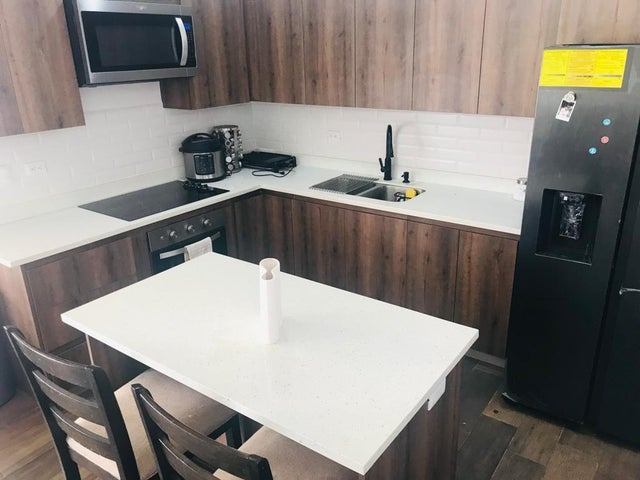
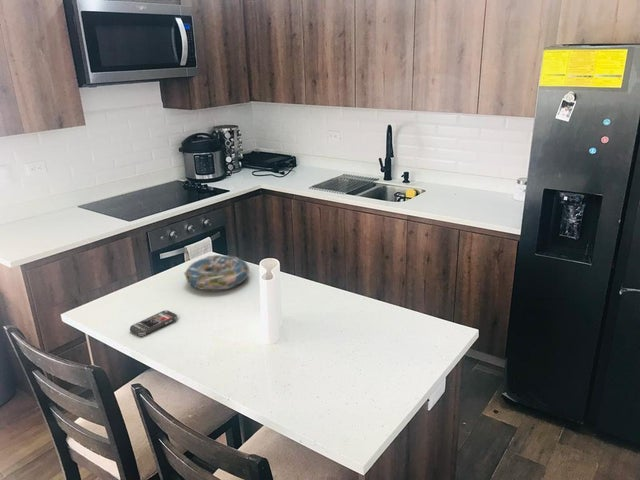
+ decorative bowl (217, 272)
+ smartphone (153, 322)
